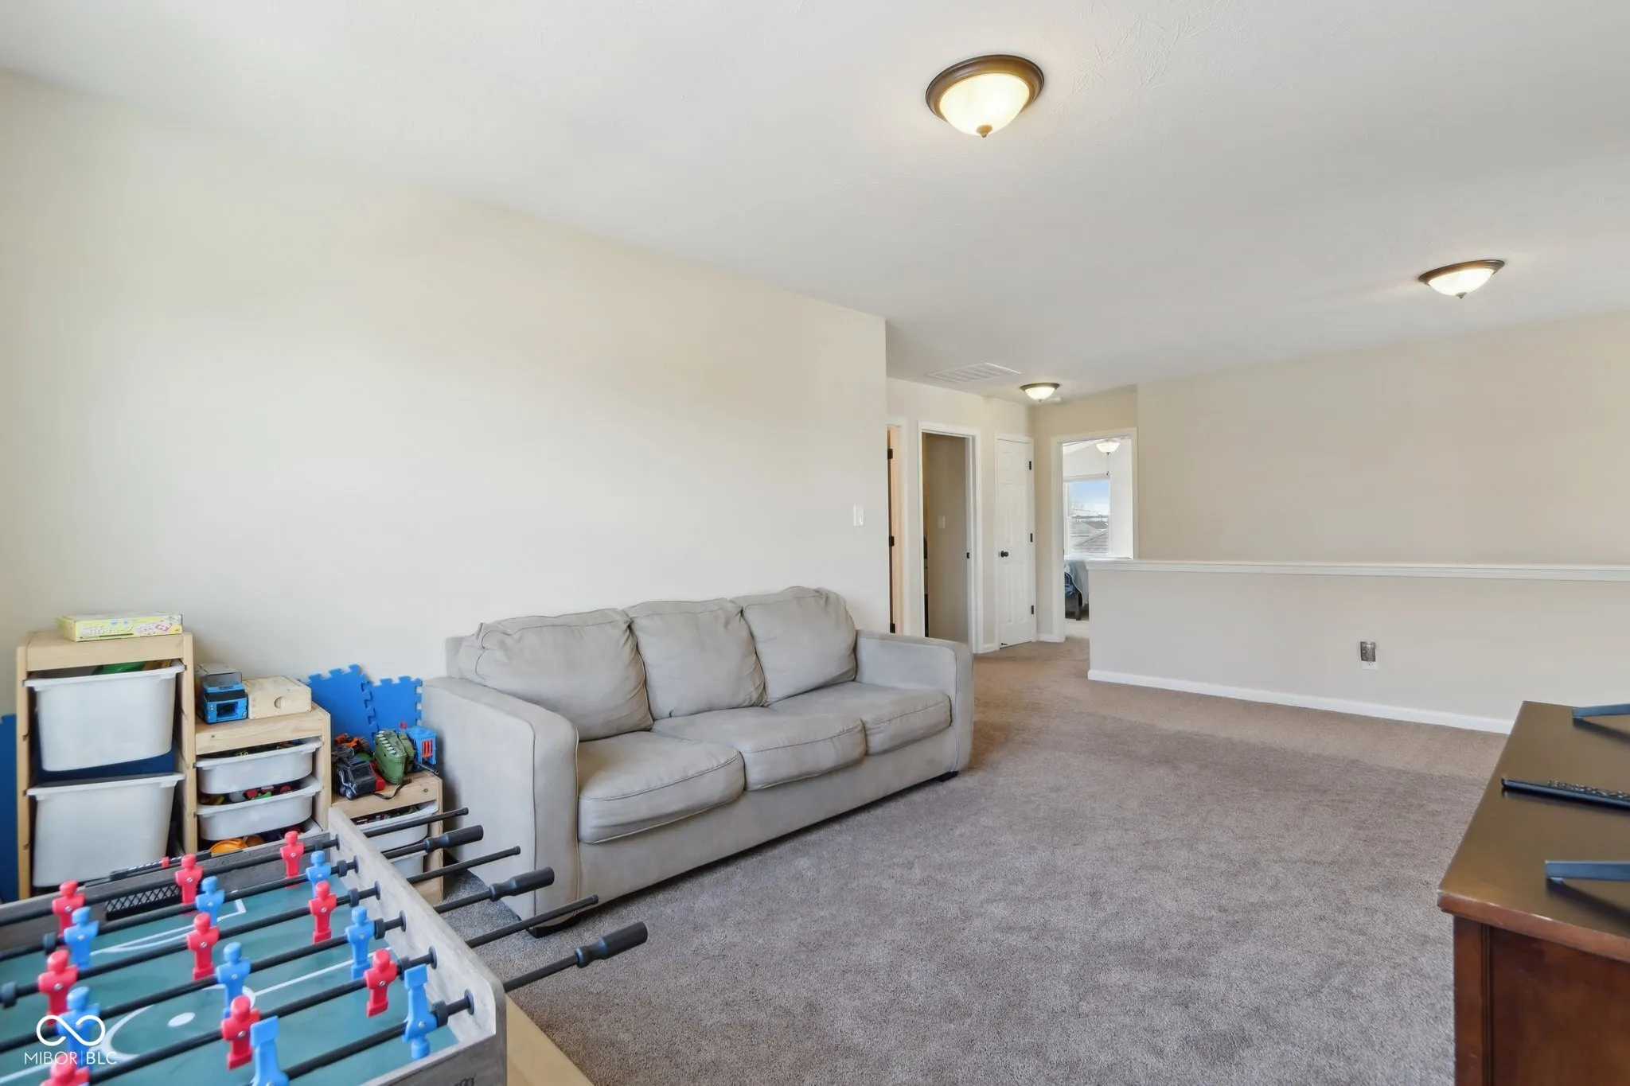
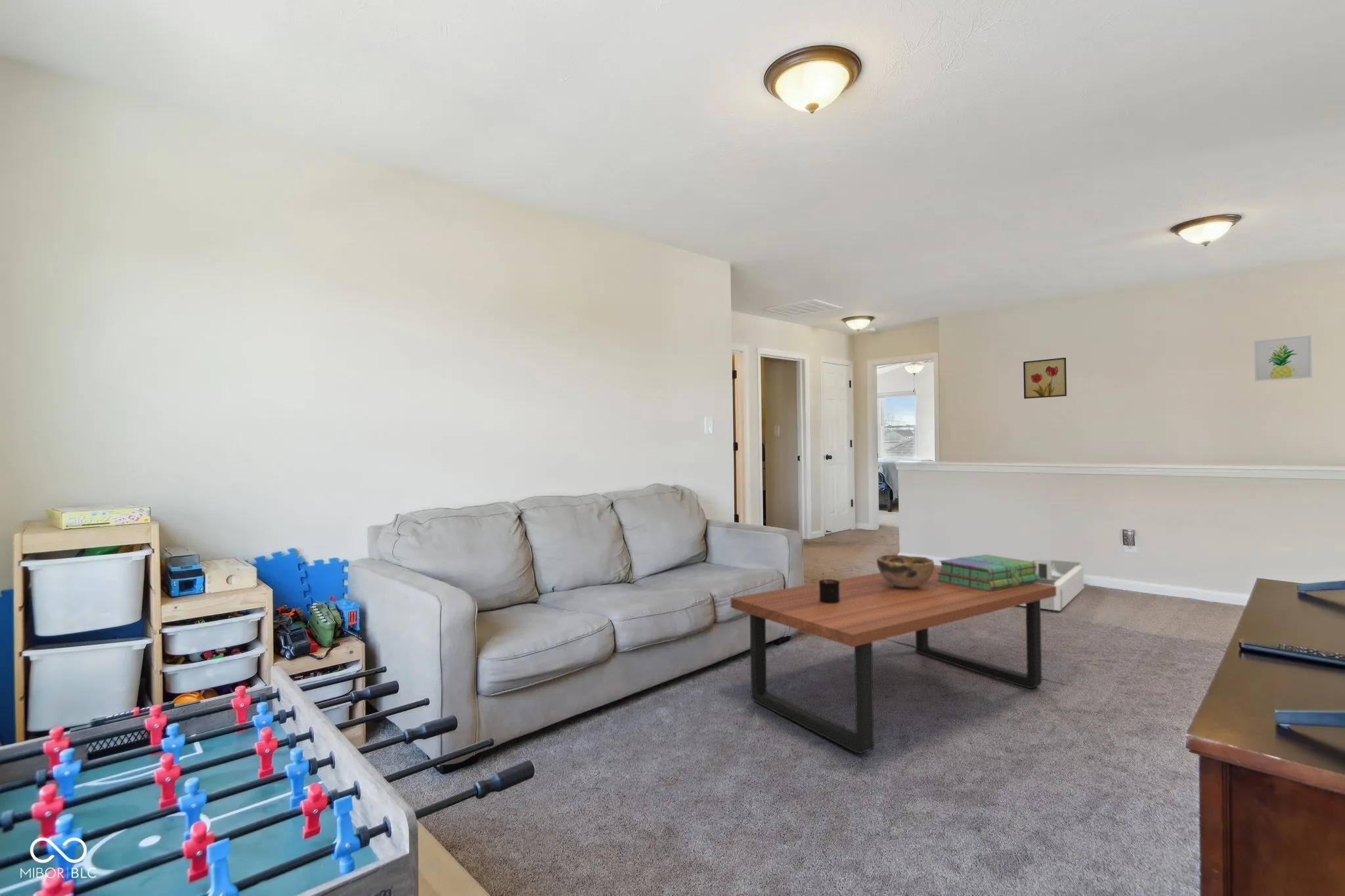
+ wall art (1282, 358)
+ stack of books (987, 570)
+ candle (829, 586)
+ coffee table (896, 635)
+ wall art (1044, 378)
+ architectural model (1047, 579)
+ decorative bowl (905, 572)
